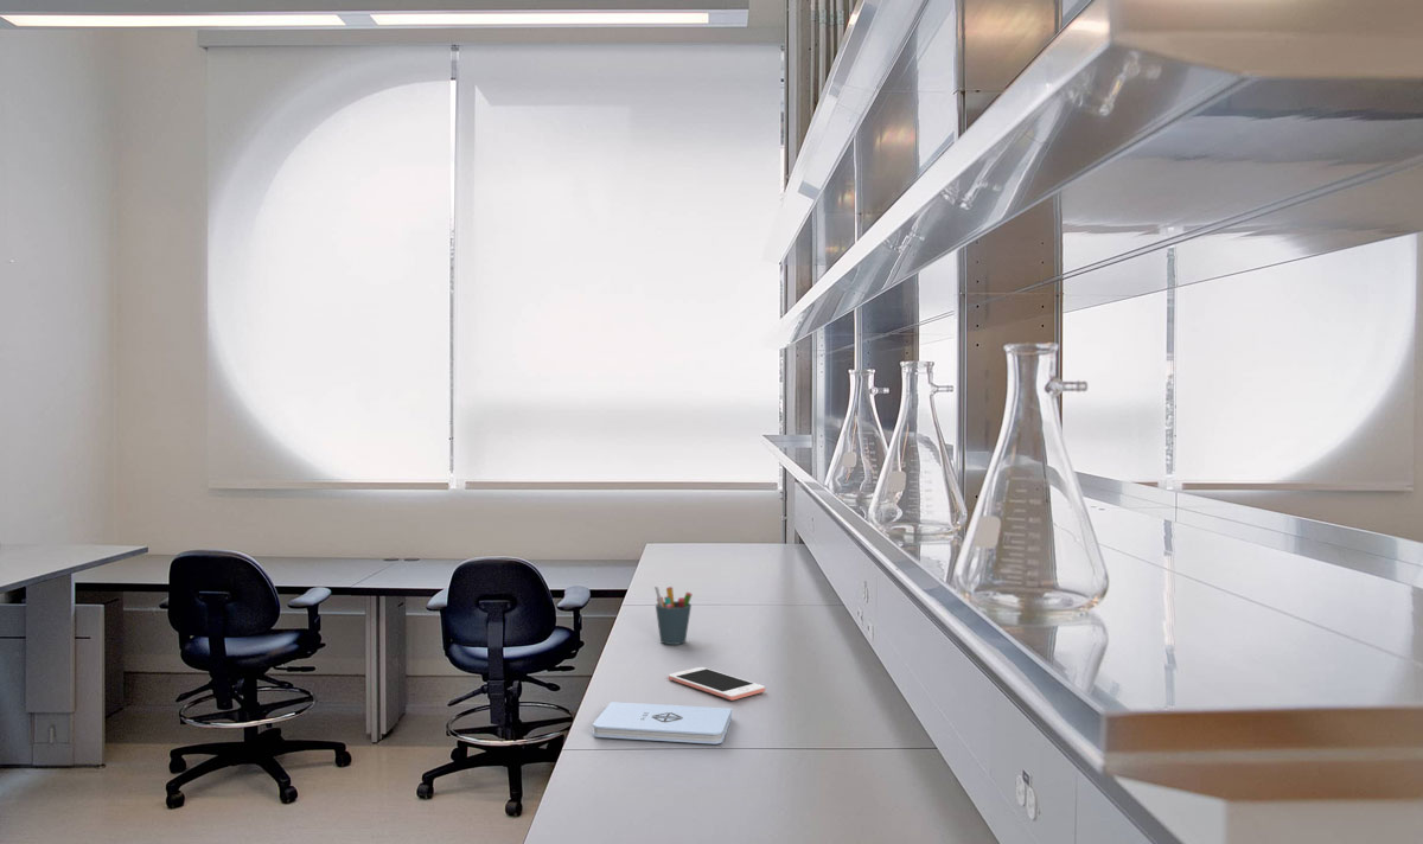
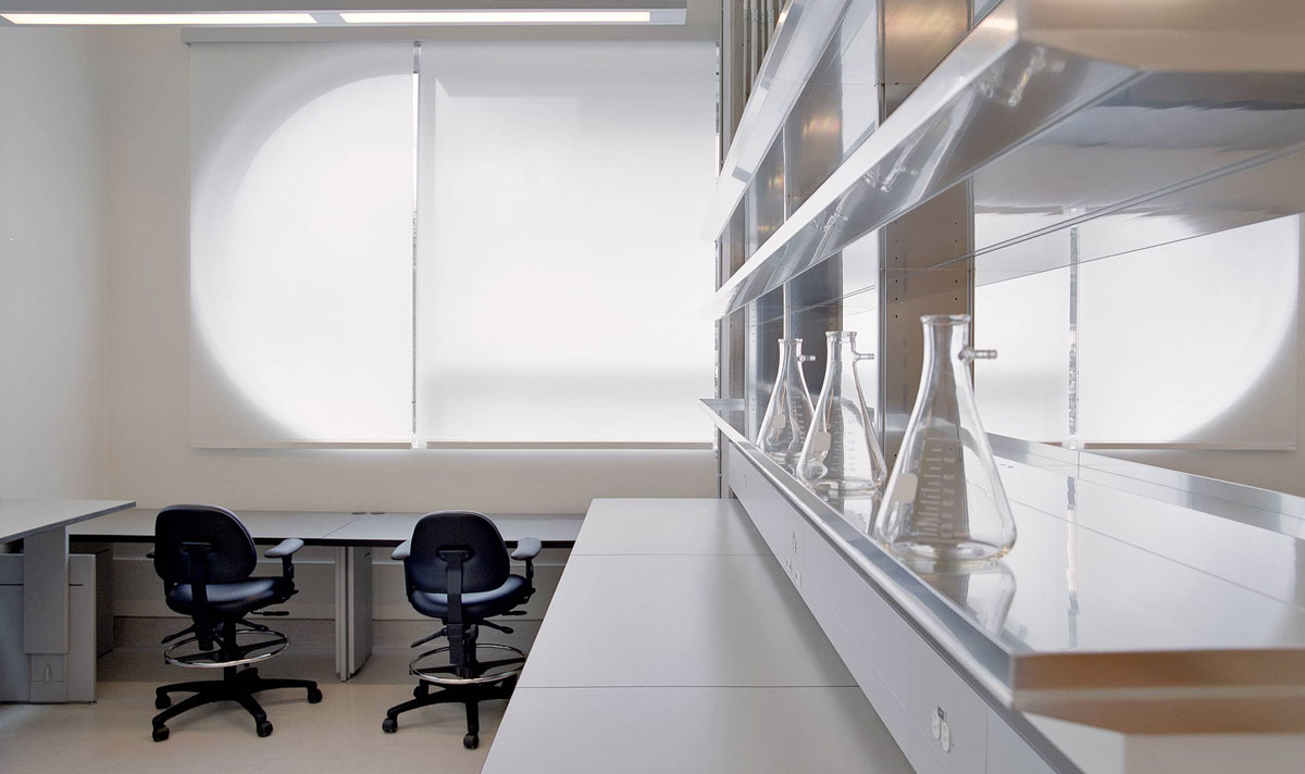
- pen holder (672, 613)
- notepad (663, 722)
- cell phone (715, 683)
